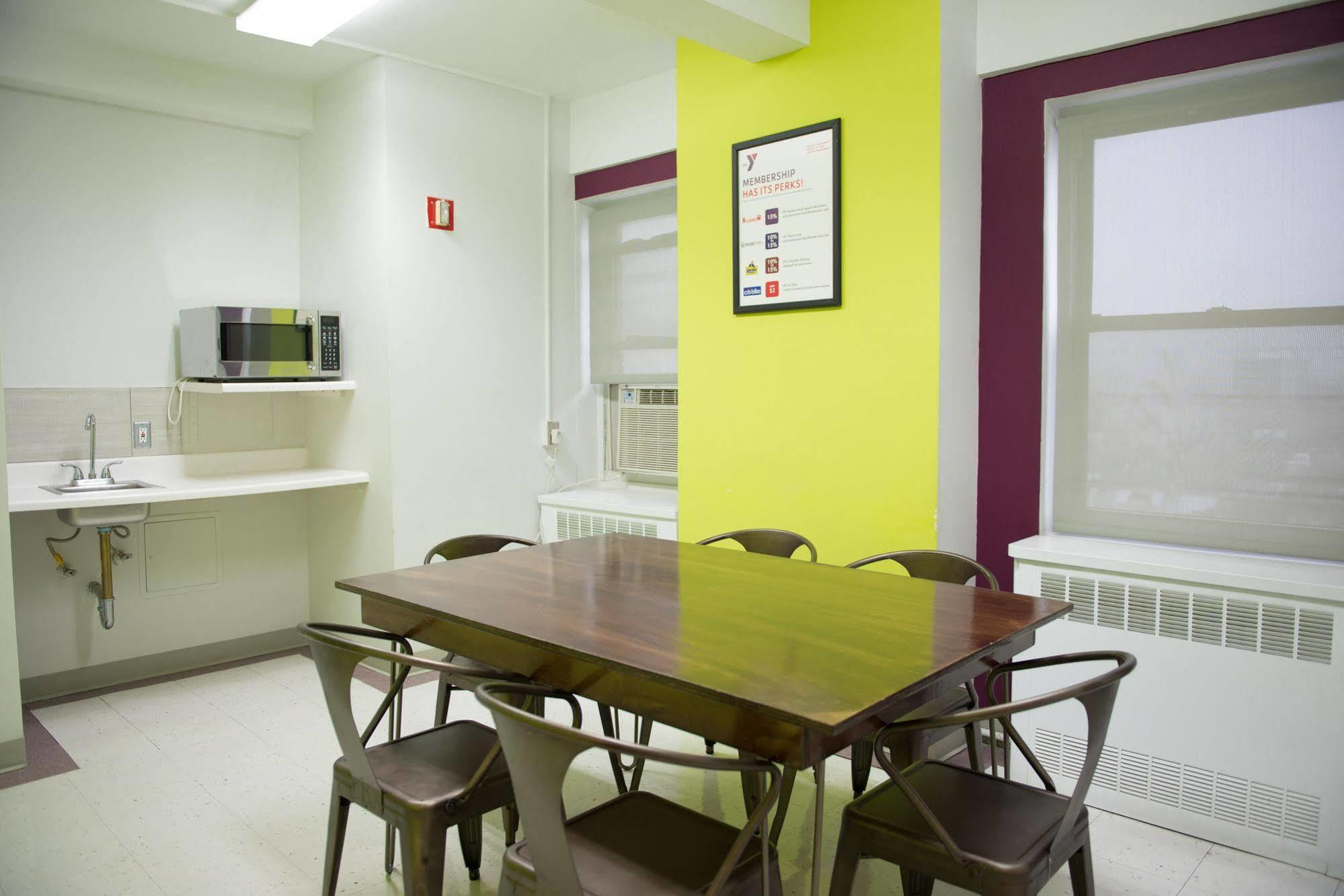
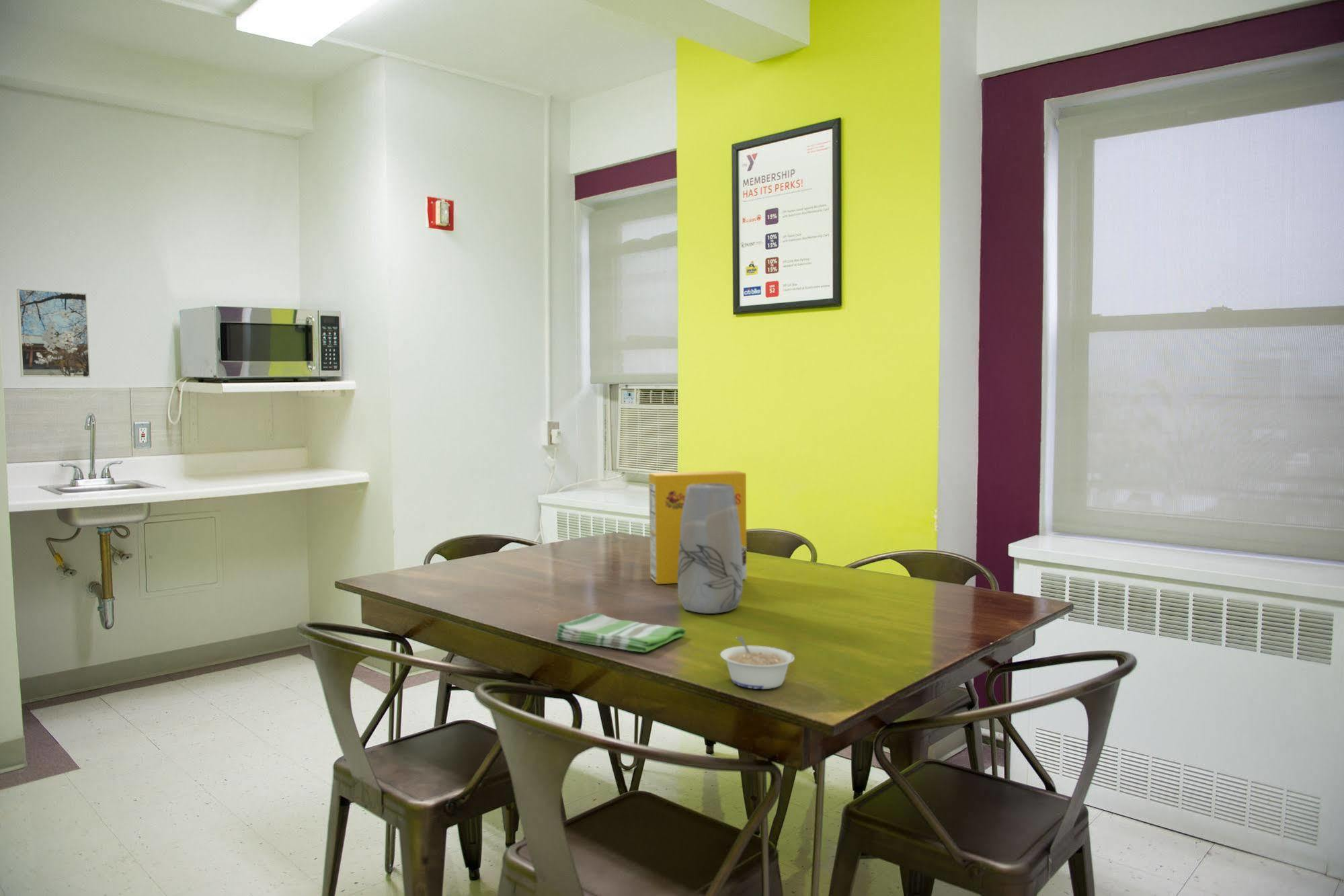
+ legume (754, 665)
+ dish towel (621, 629)
+ vase (709, 546)
+ cereal box (680, 526)
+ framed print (54, 334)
